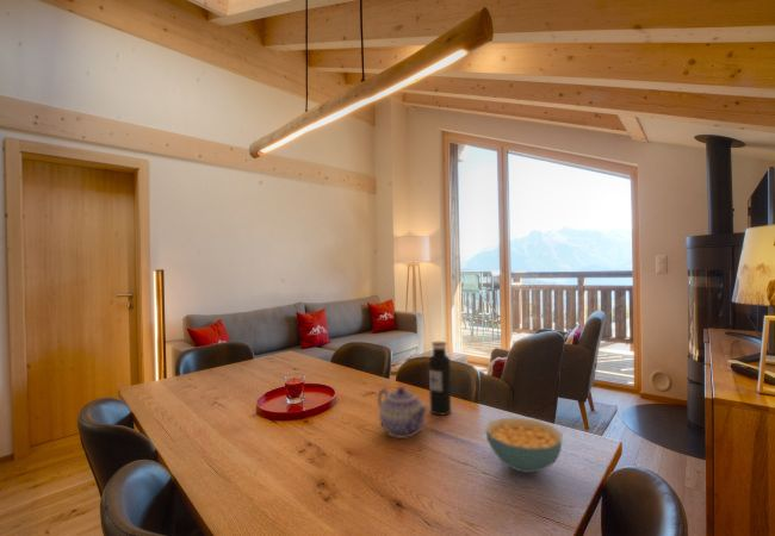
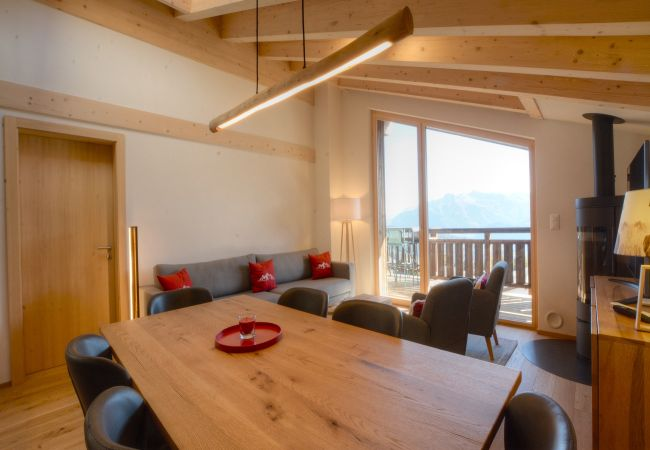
- cereal bowl (523, 449)
- teapot (402, 409)
- water bottle (439, 376)
